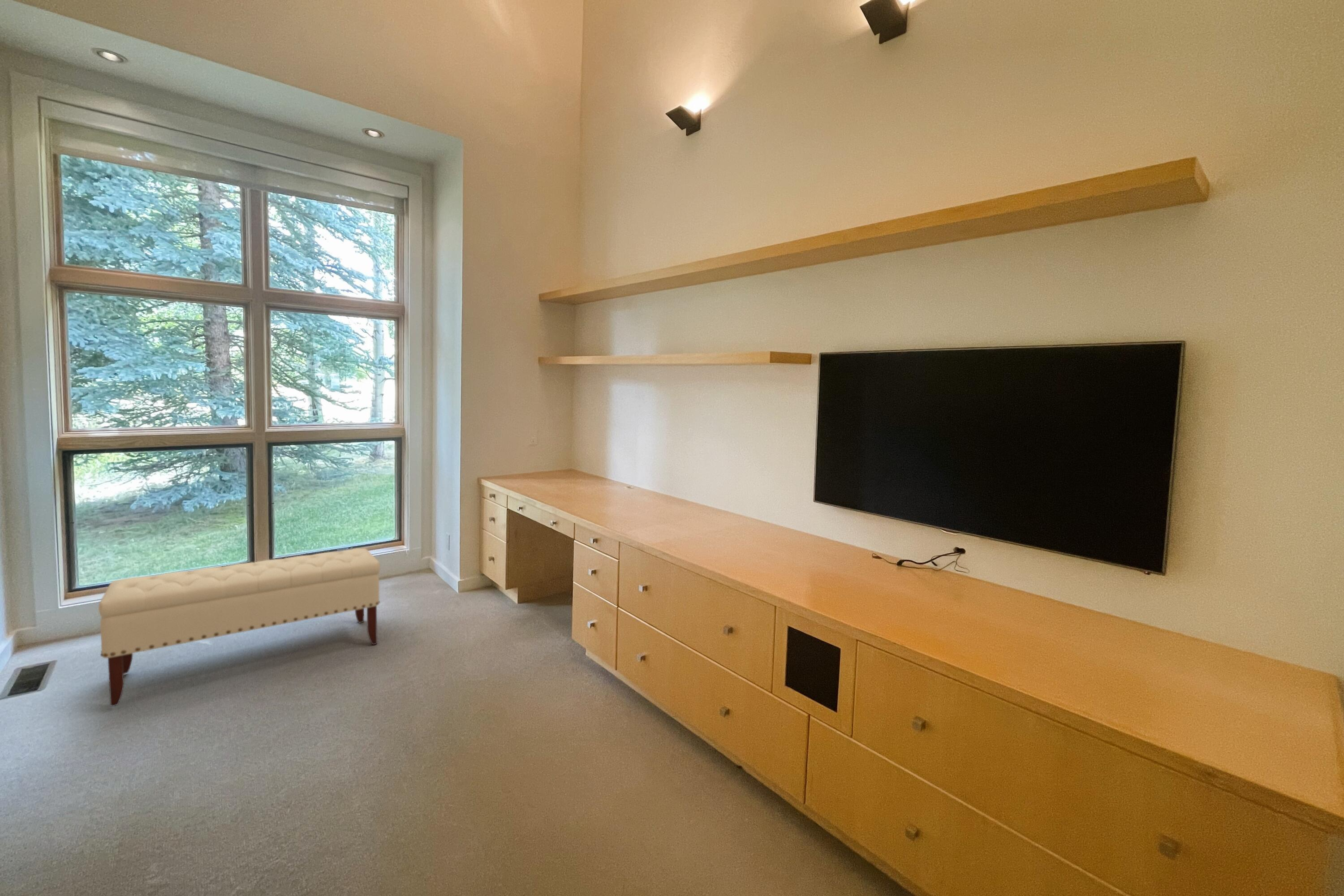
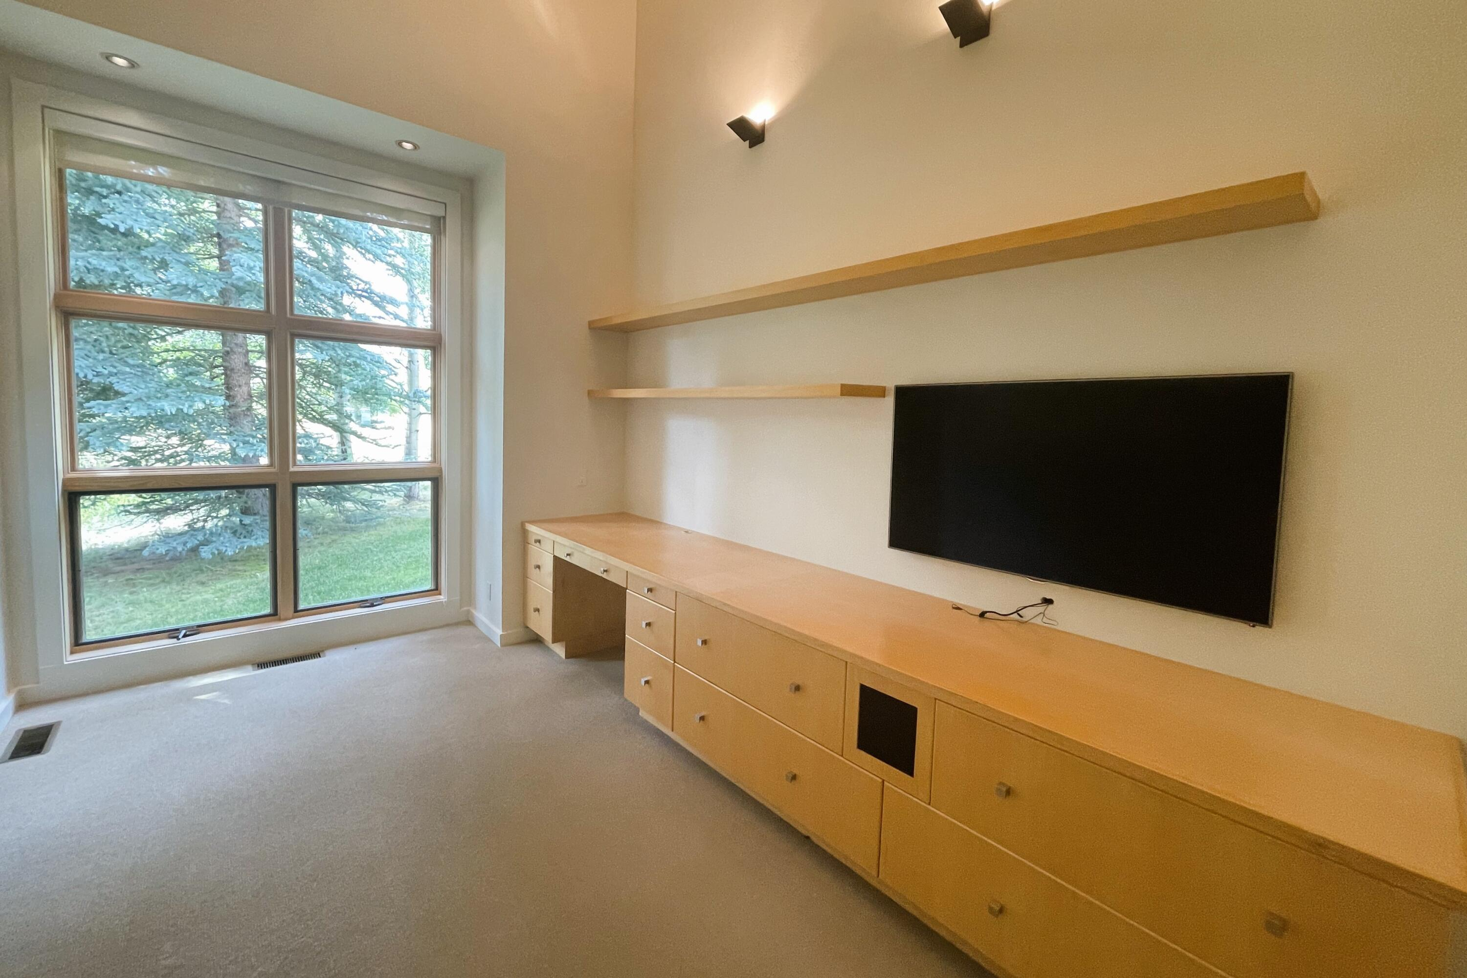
- bench (257, 613)
